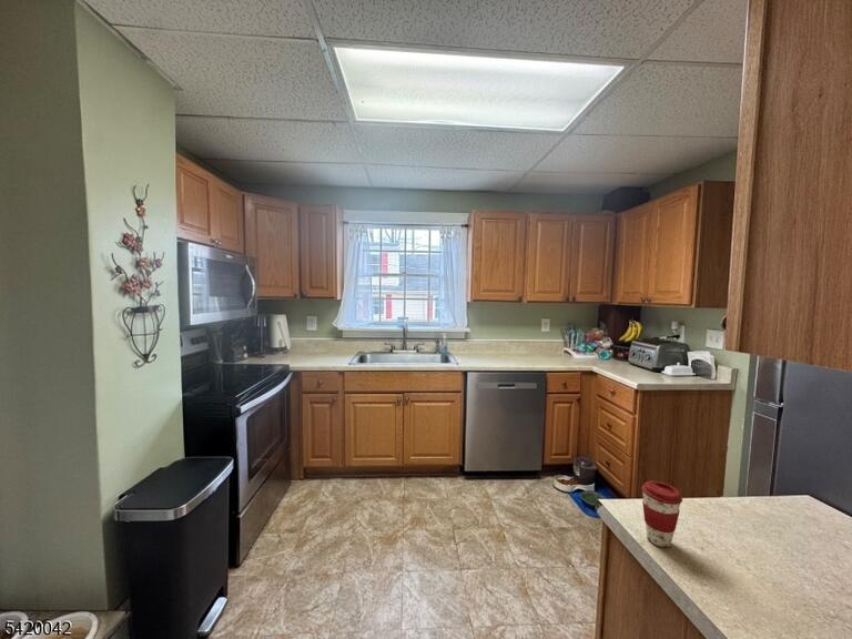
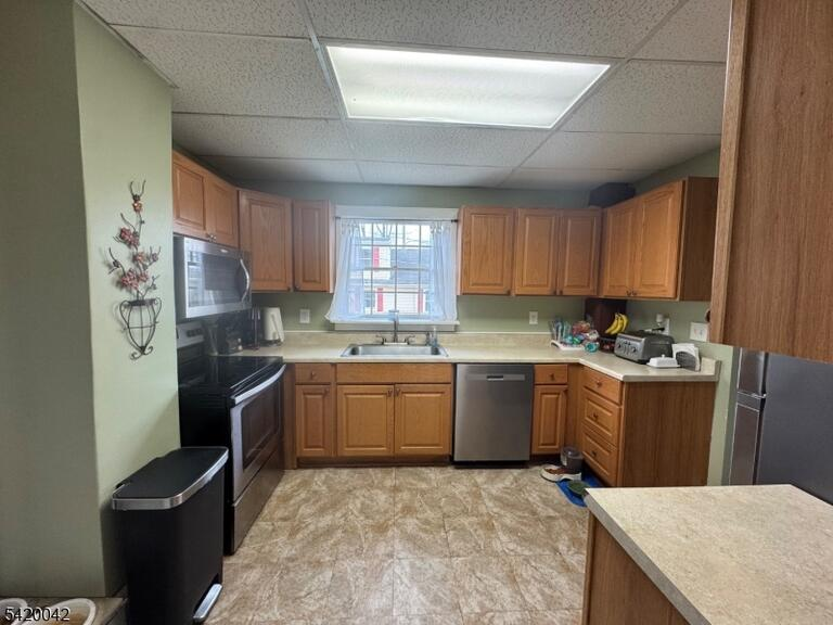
- coffee cup (660, 514)
